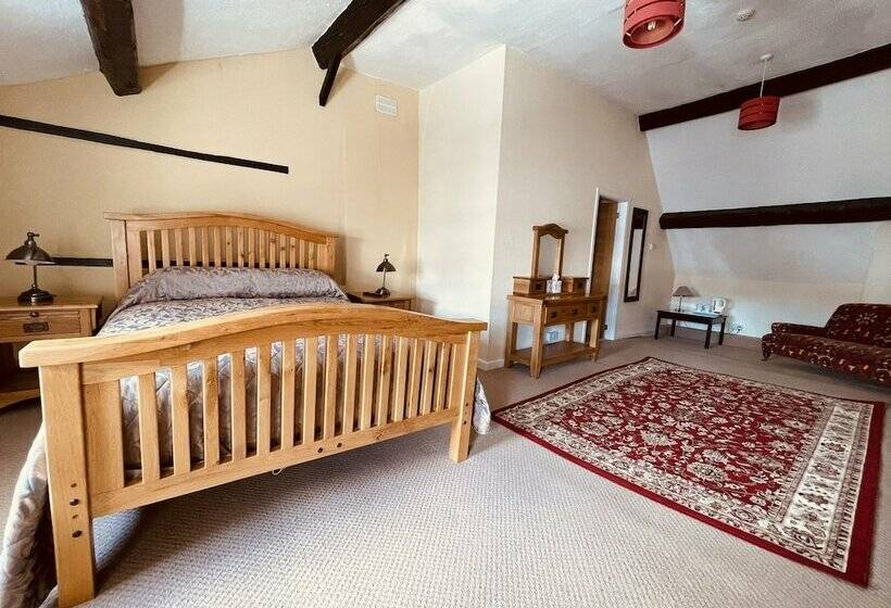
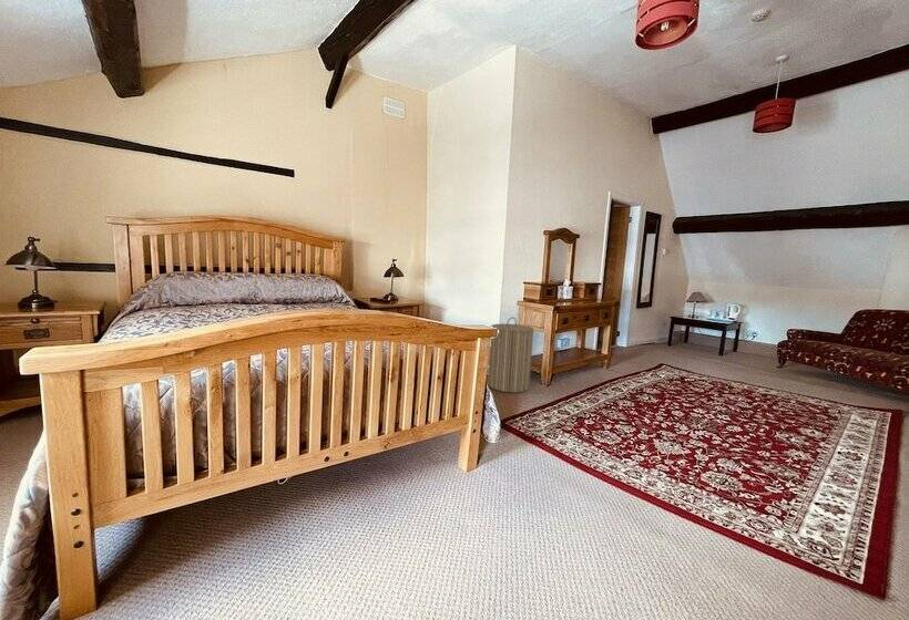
+ laundry hamper (510, 351)
